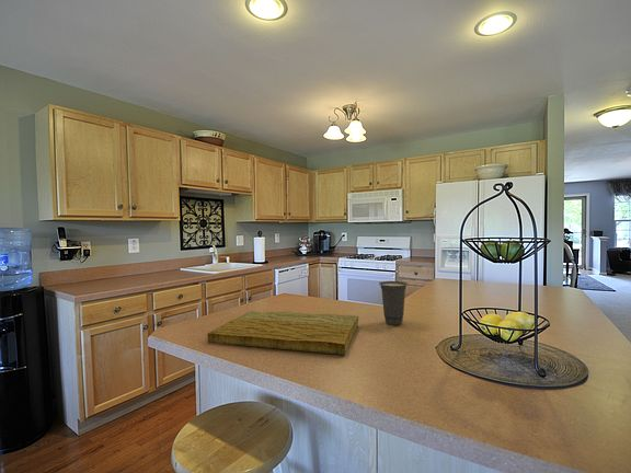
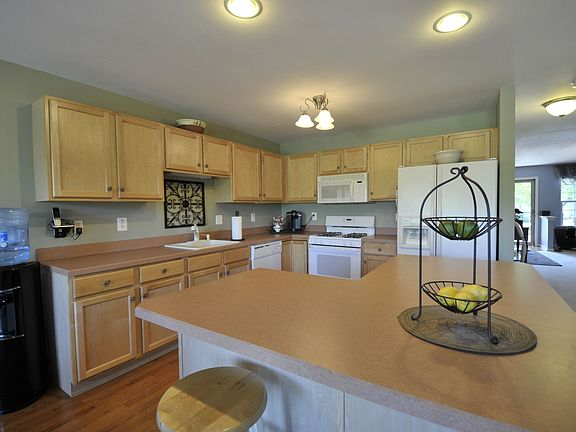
- cup (393, 302)
- cutting board (288, 326)
